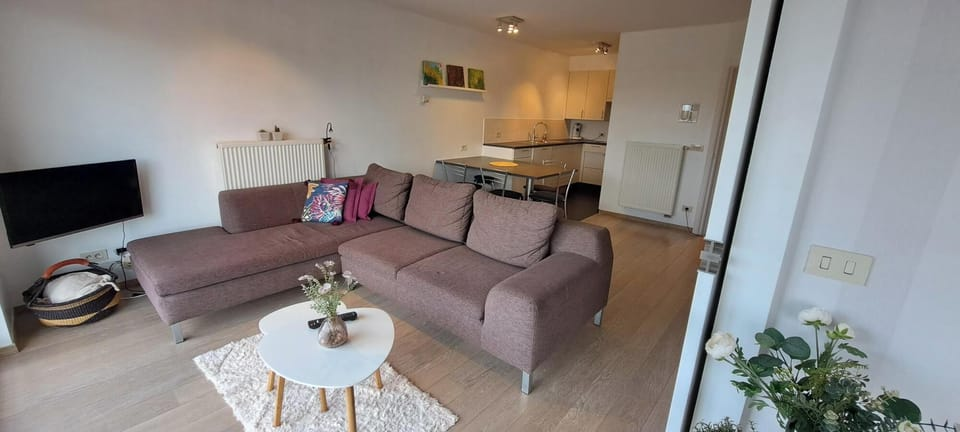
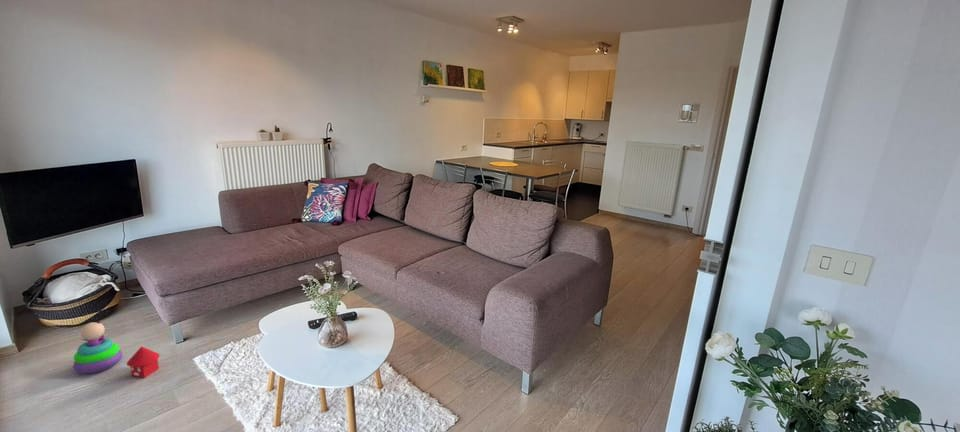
+ toy house (143, 359)
+ stacking toy (95, 344)
